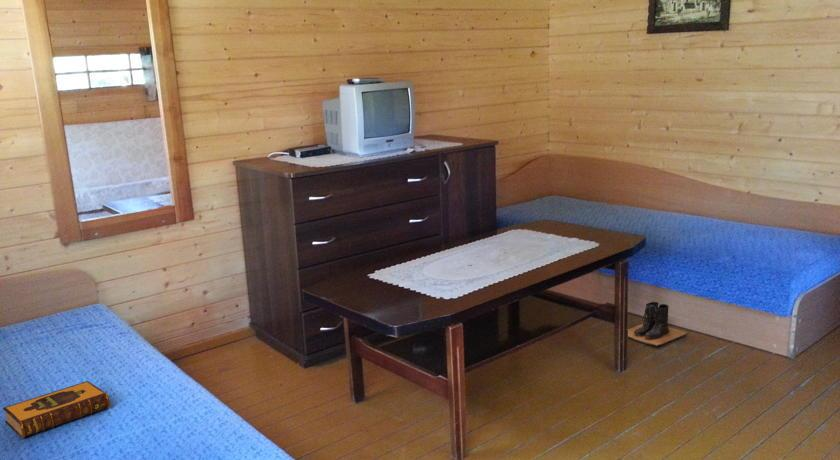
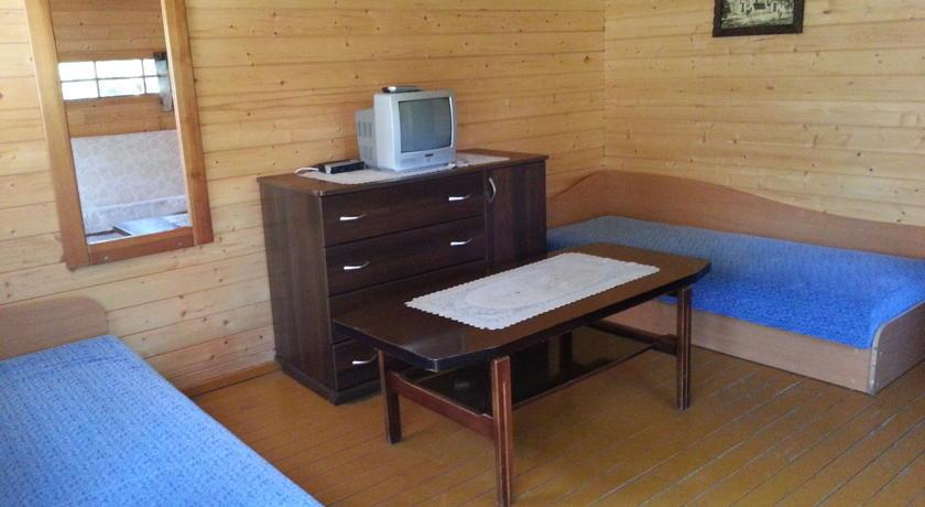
- hardback book (57, 408)
- boots (652, 320)
